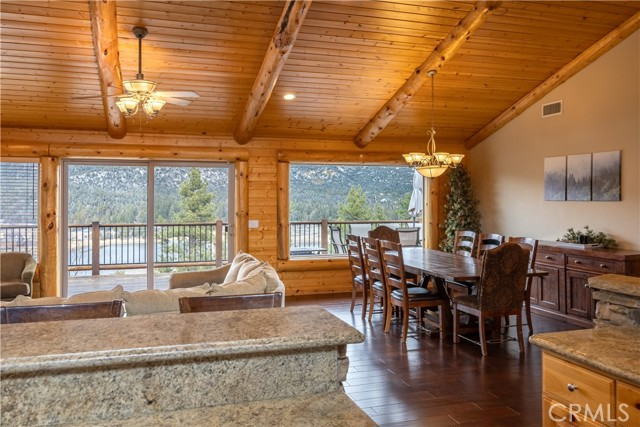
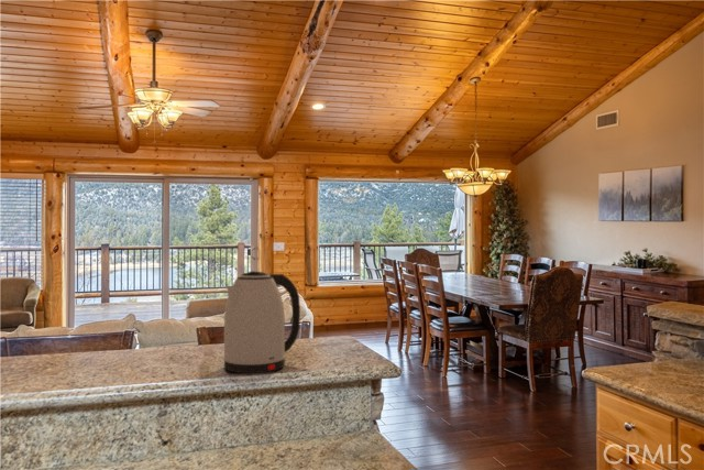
+ kettle (264, 317)
